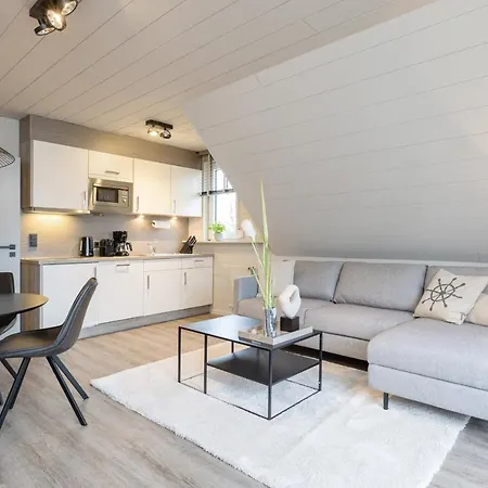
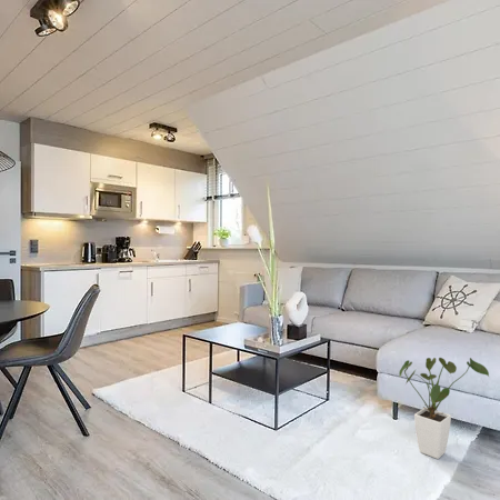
+ house plant (438, 406)
